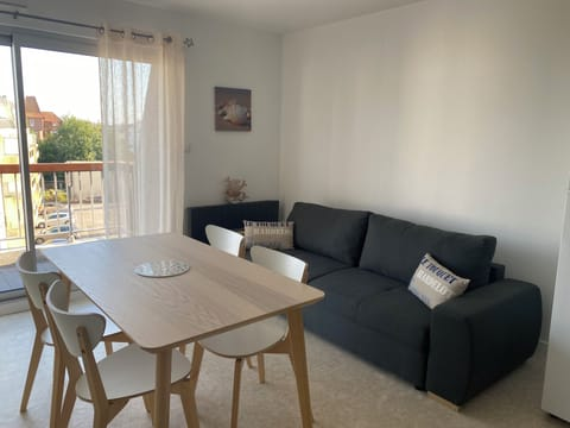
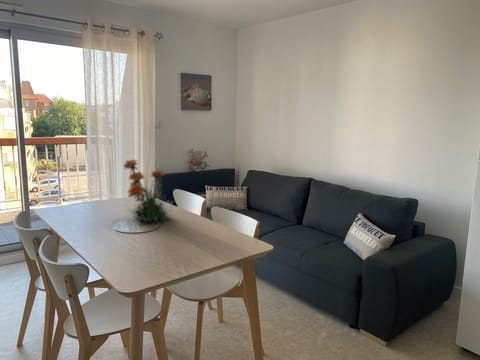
+ flower plant (149, 189)
